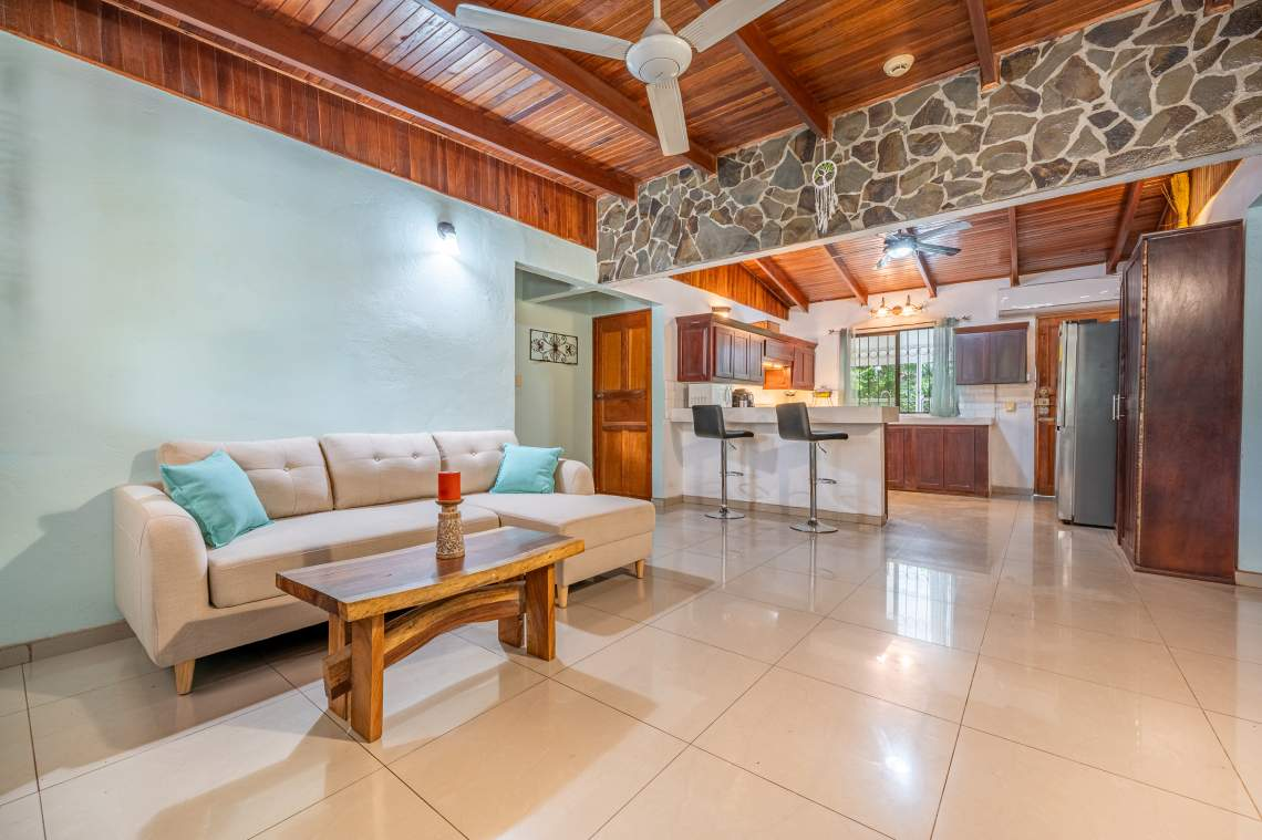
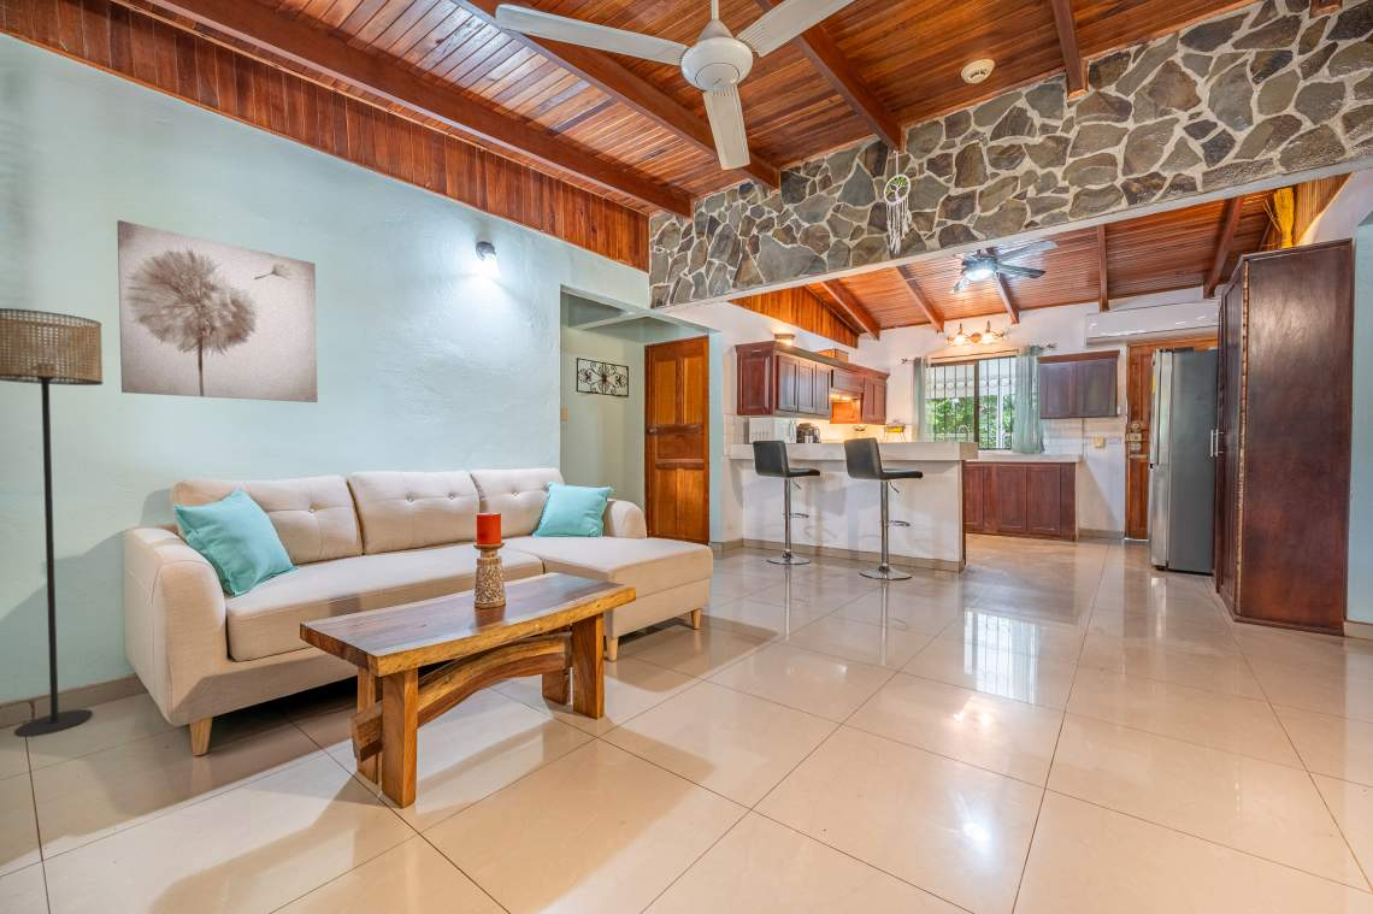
+ floor lamp (48, 521)
+ wall art (228, 320)
